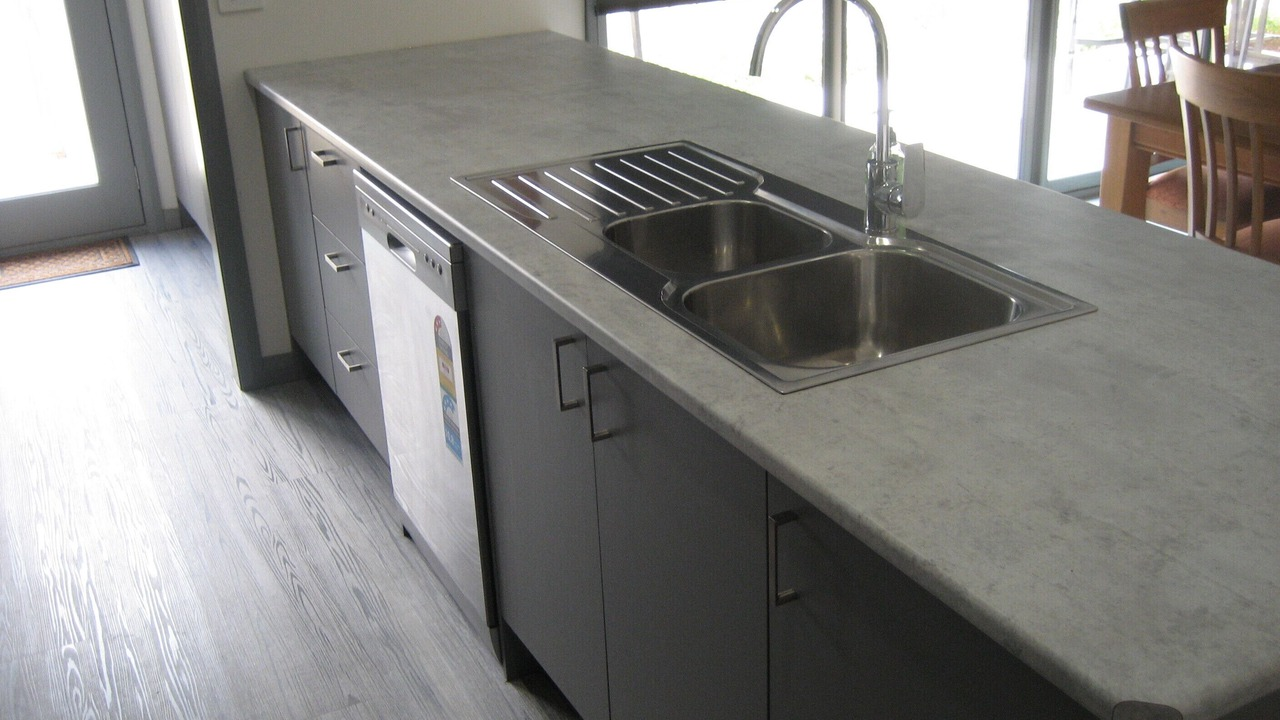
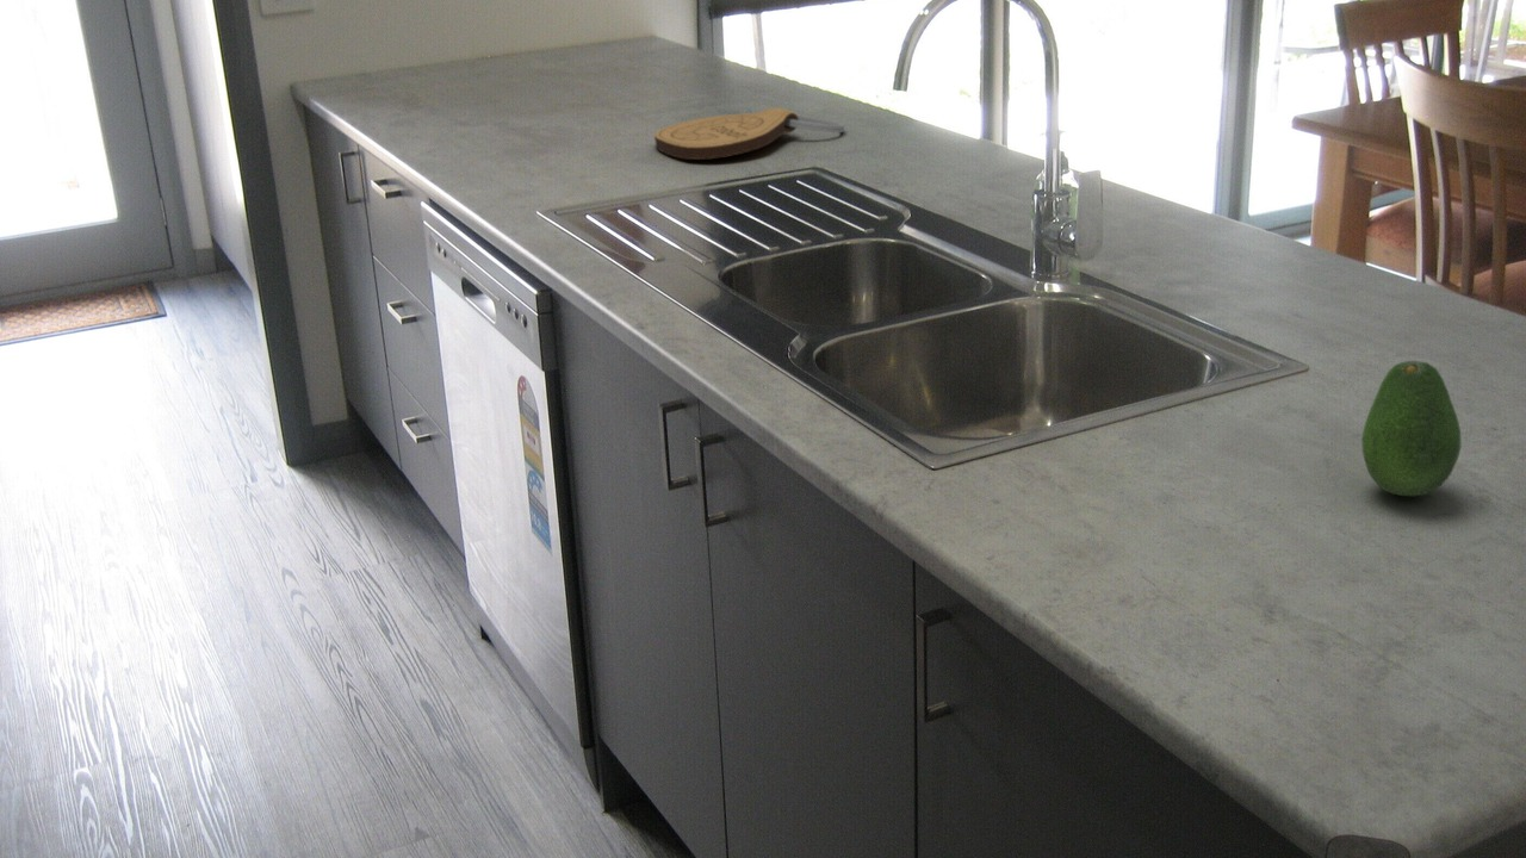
+ fruit (1413, 430)
+ key chain (753, 126)
